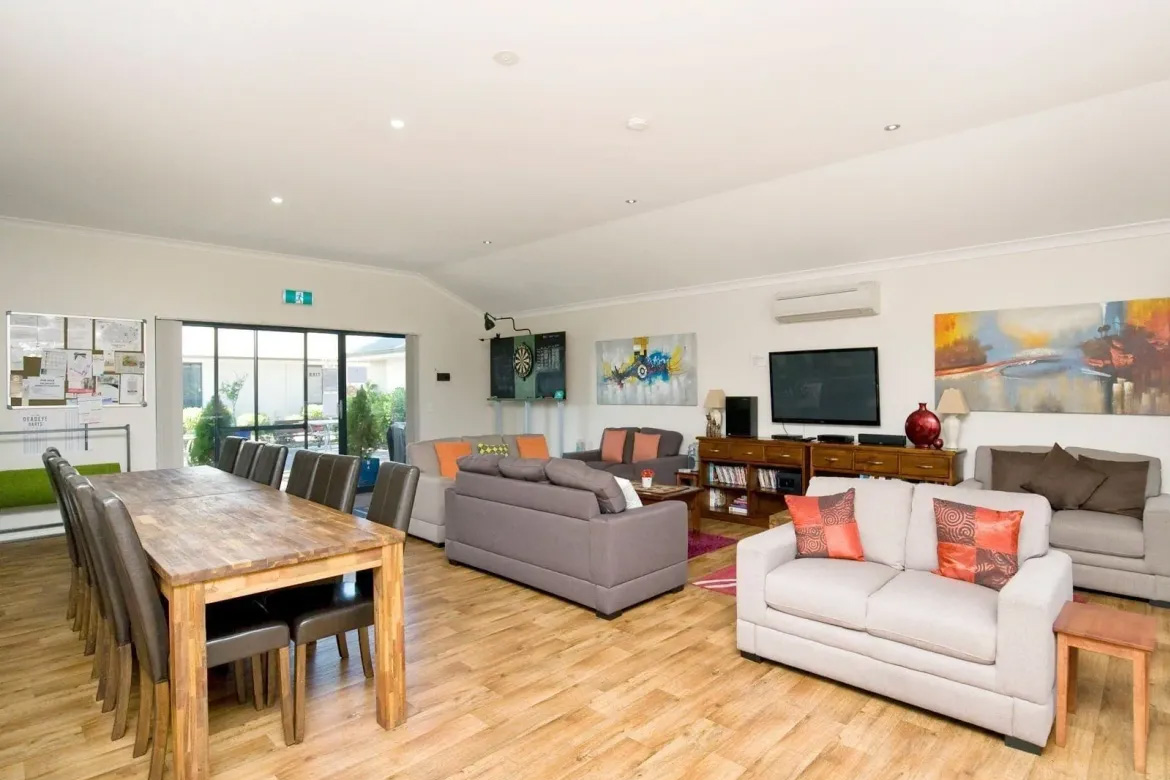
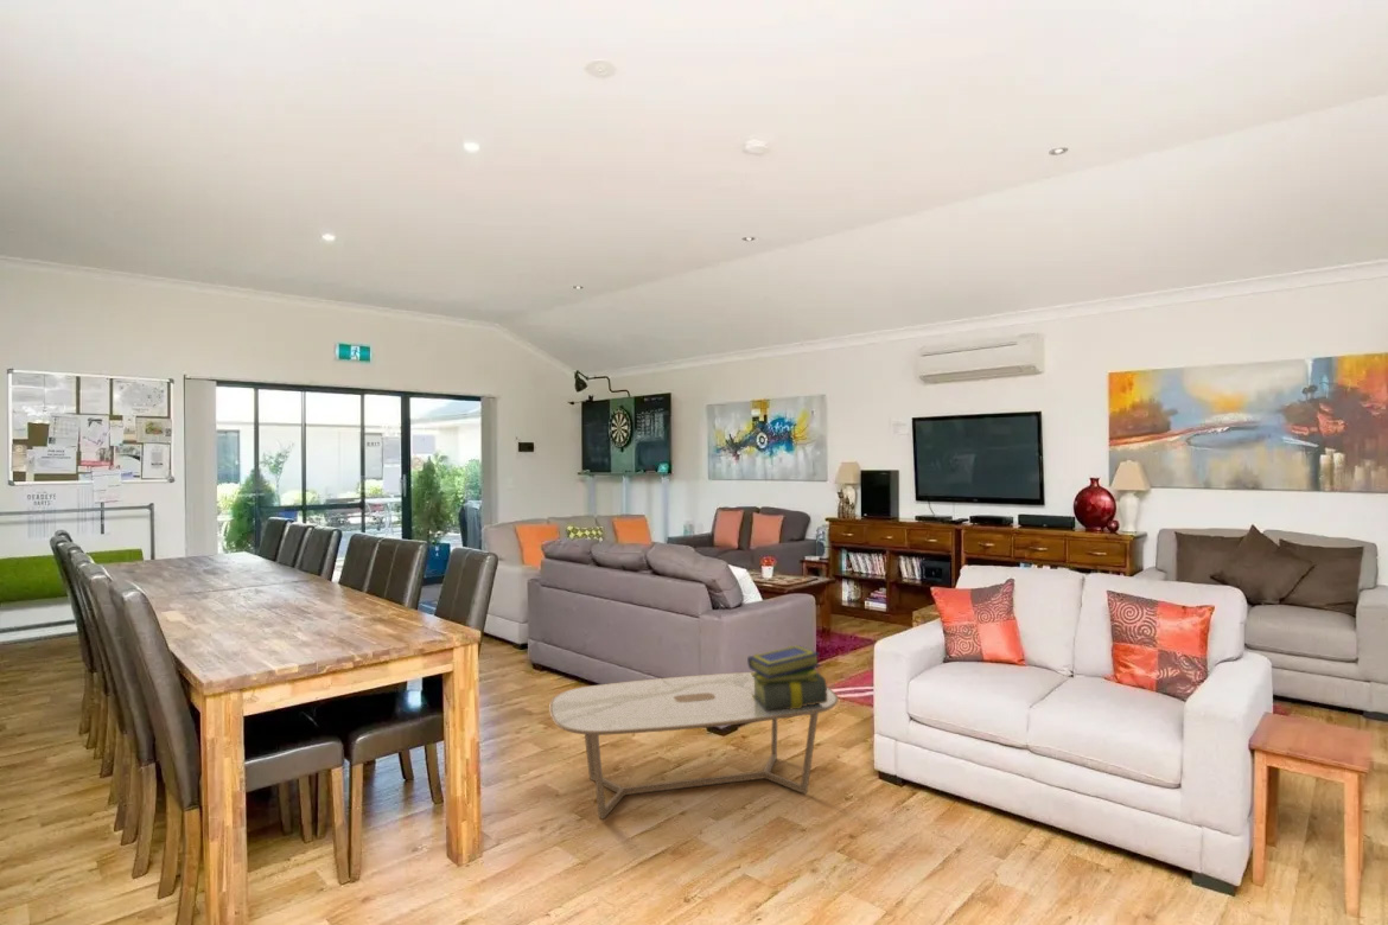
+ stack of books (785, 676)
+ coffee table (690, 728)
